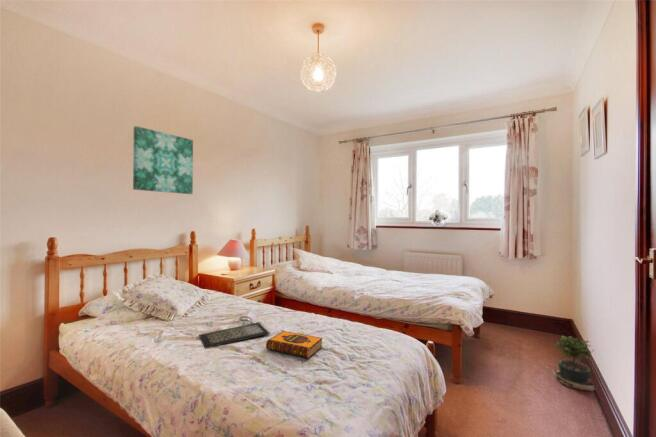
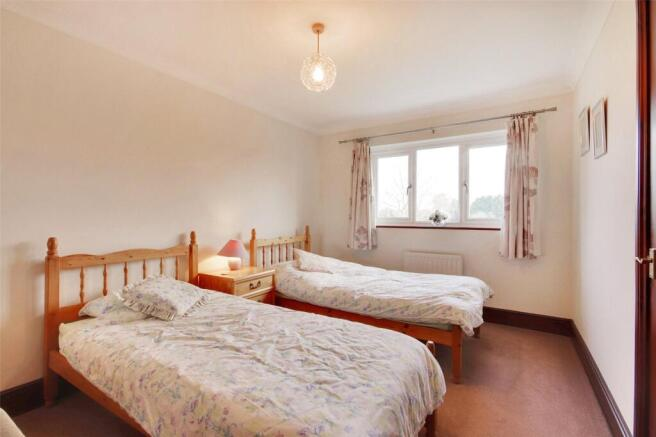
- potted plant (570, 356)
- wall art (165, 162)
- clutch bag (237, 332)
- hardback book (294, 344)
